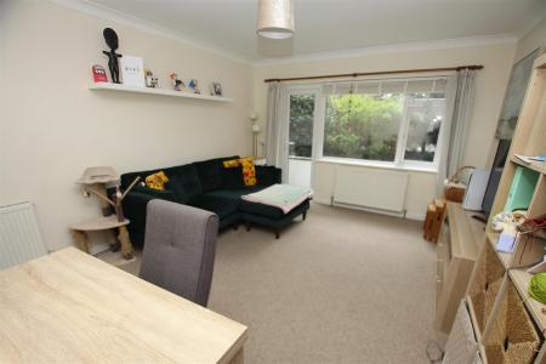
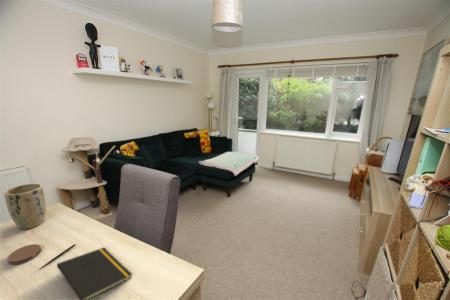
+ coaster (25, 253)
+ notepad (94, 270)
+ plant pot (27, 206)
+ pen (58, 255)
